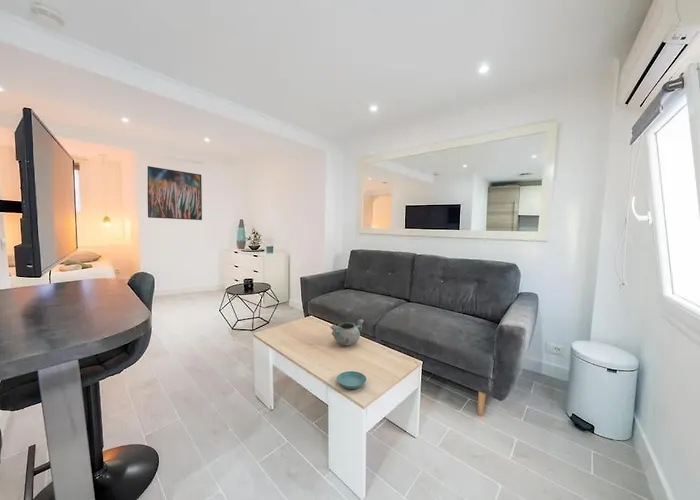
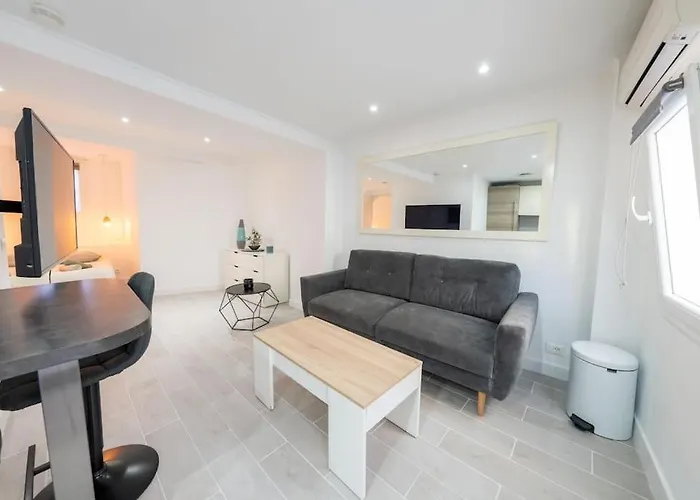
- saucer (351, 380)
- decorative bowl (346, 332)
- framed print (176, 194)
